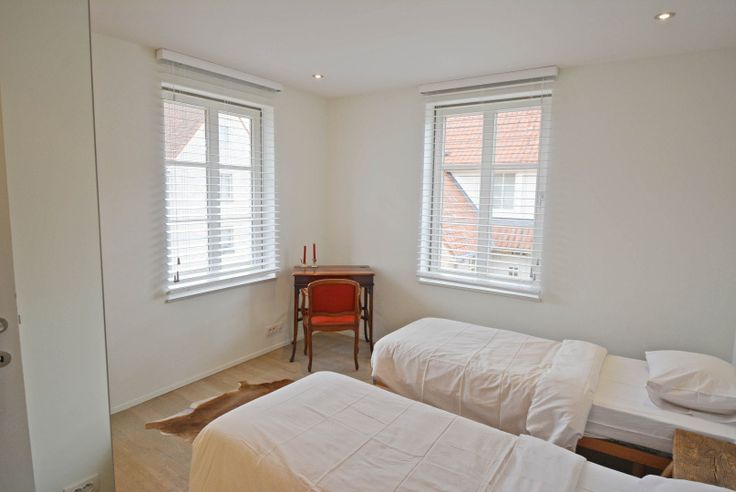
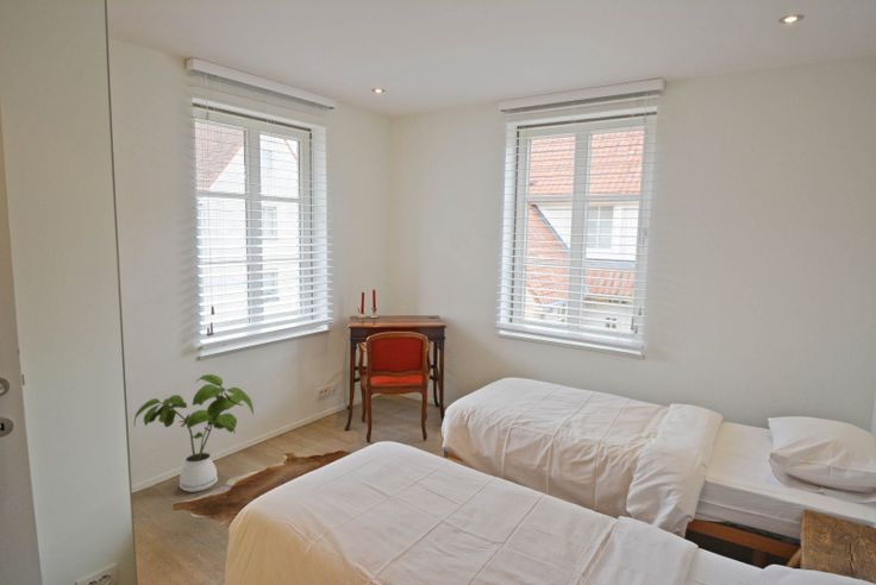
+ house plant (209, 430)
